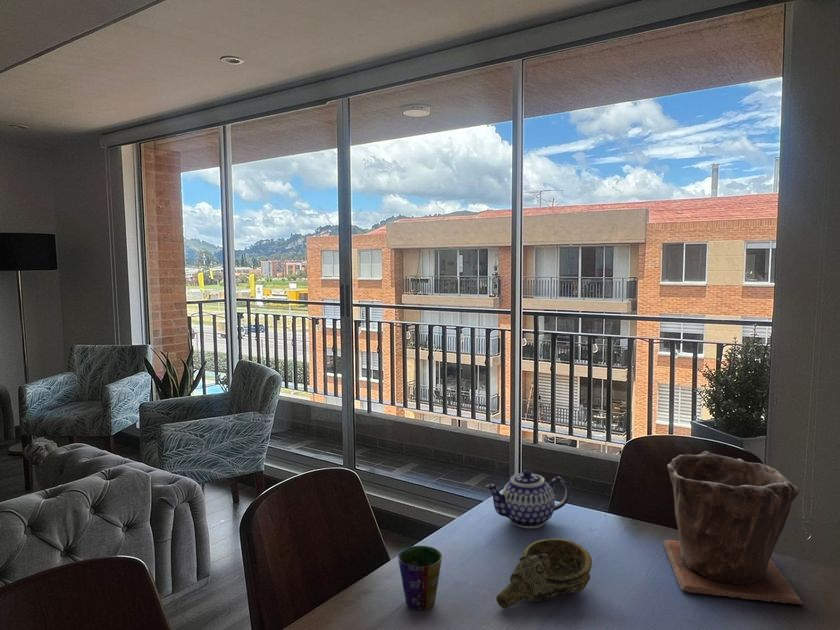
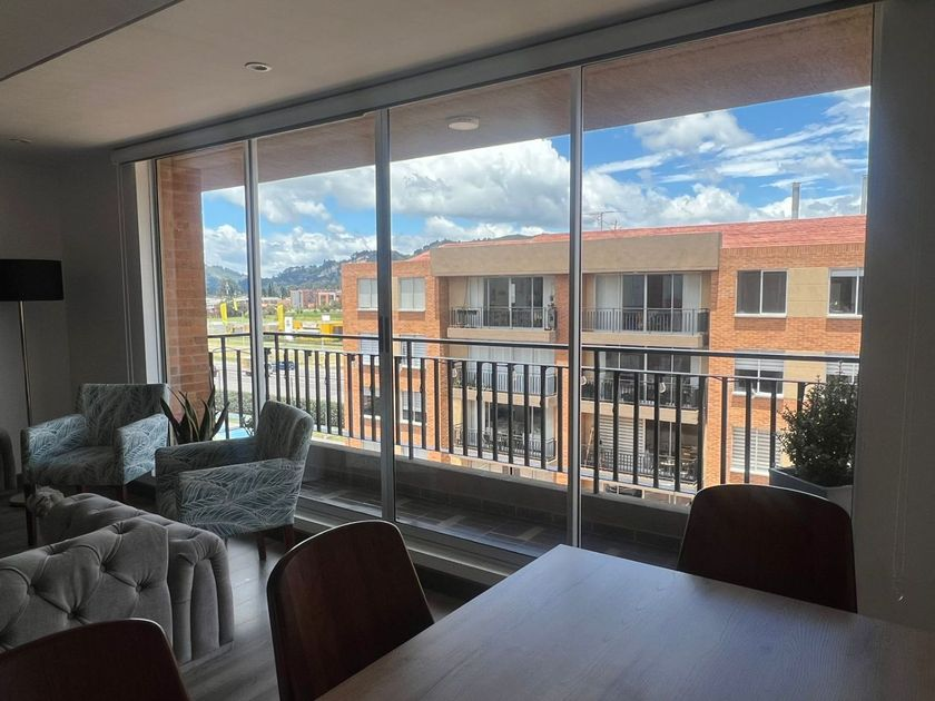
- plant pot (728, 518)
- teapot (527, 495)
- decorative bowl (541, 572)
- cup (420, 582)
